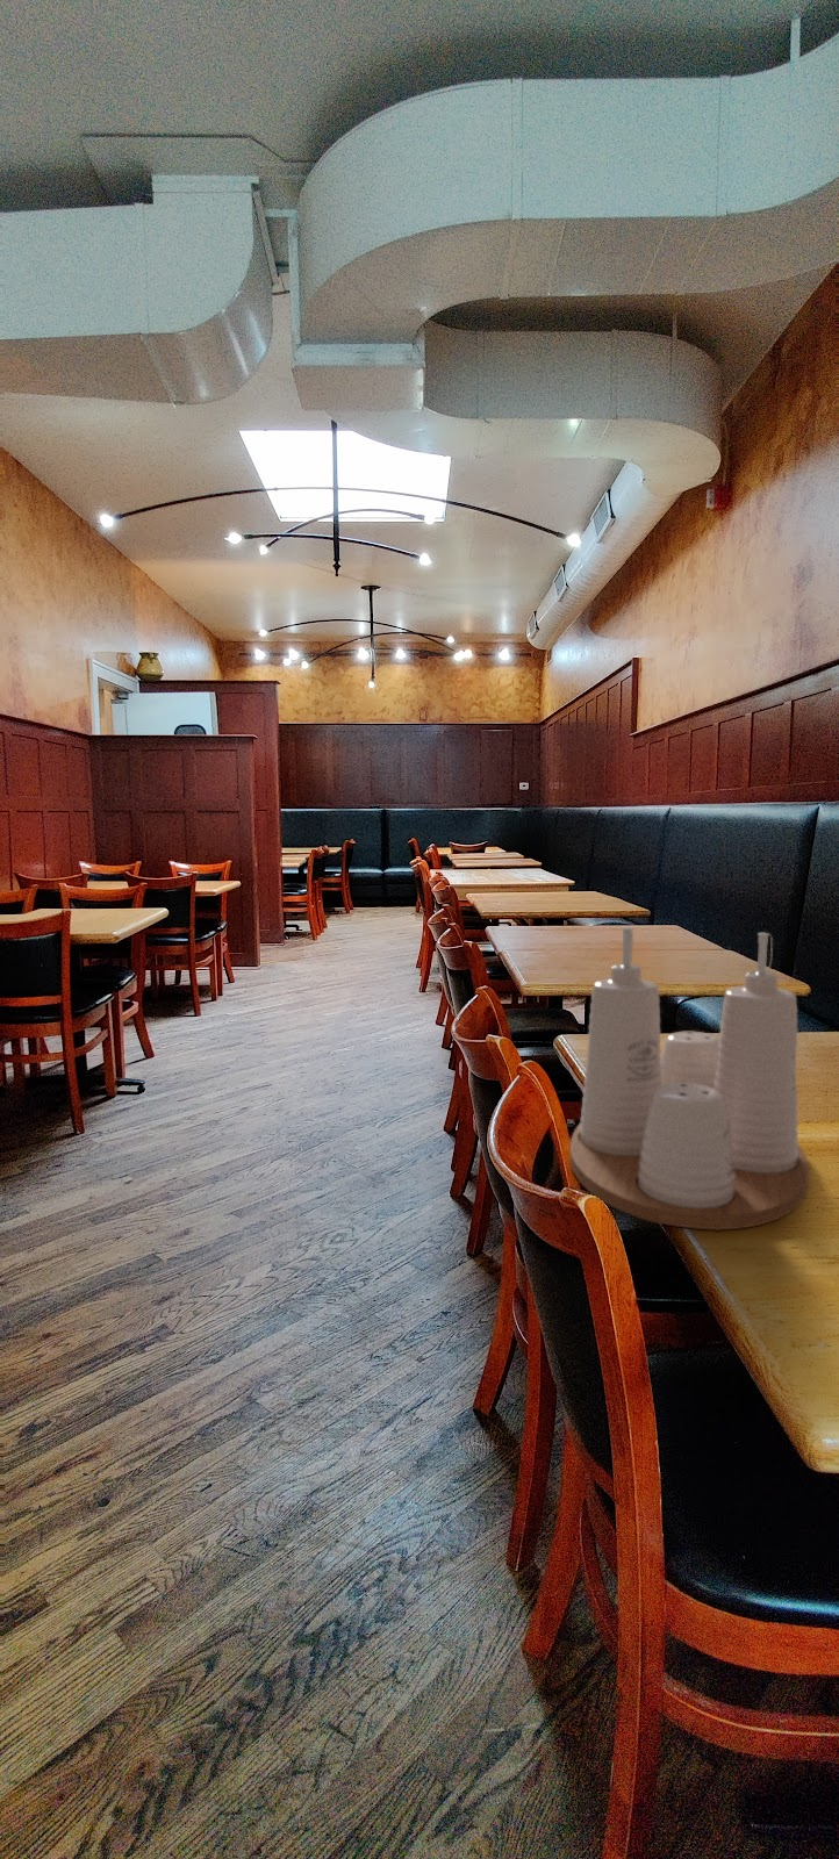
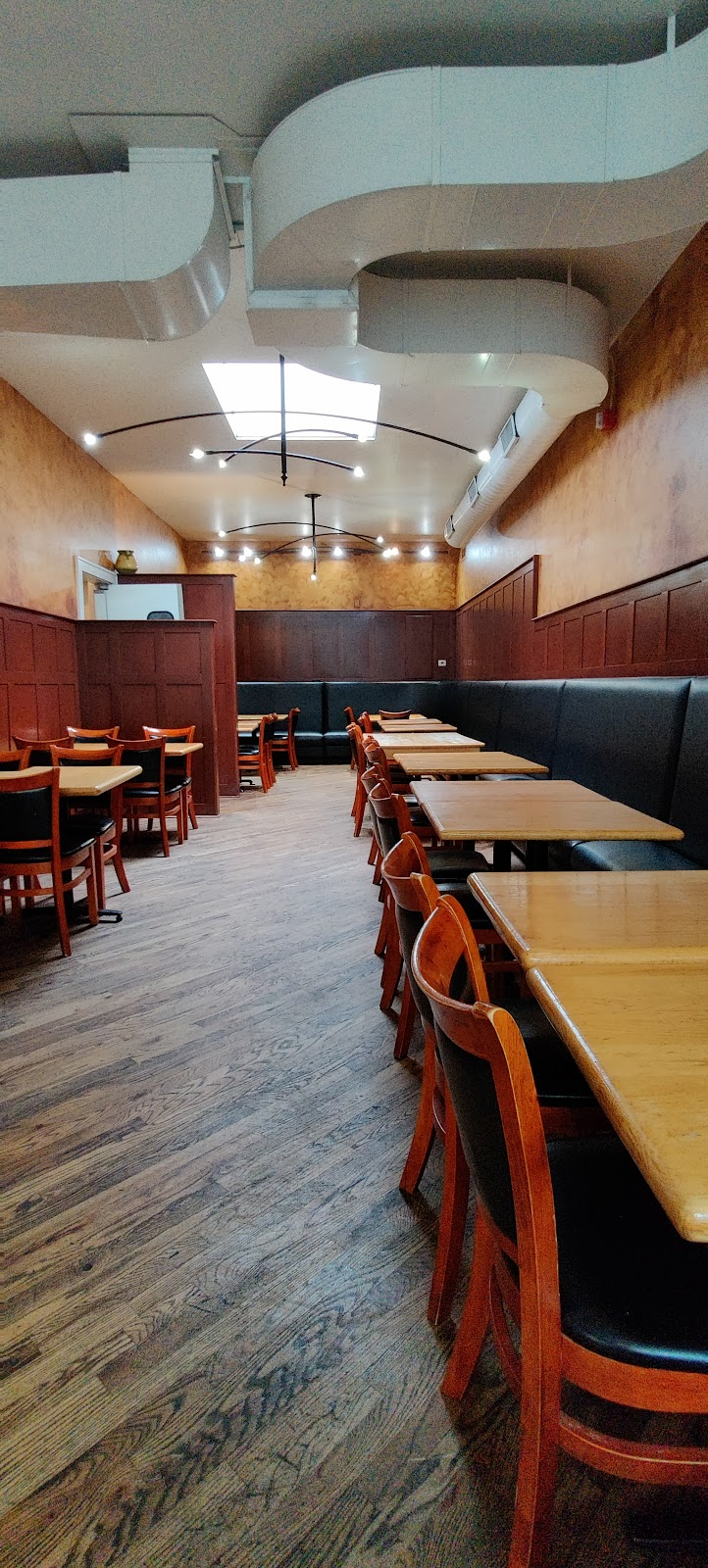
- condiment set (690, 1046)
